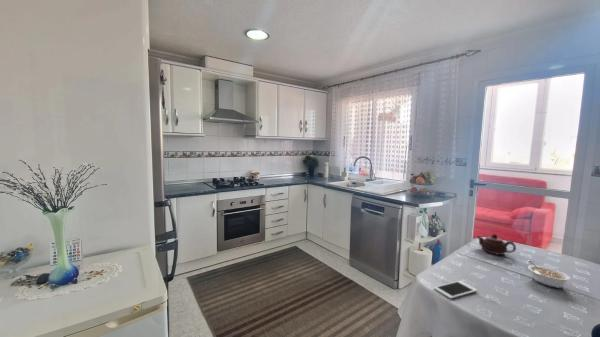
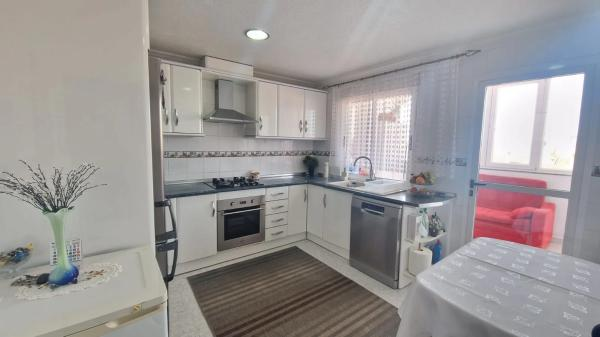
- cell phone (455, 289)
- legume (546, 275)
- teapot (495, 243)
